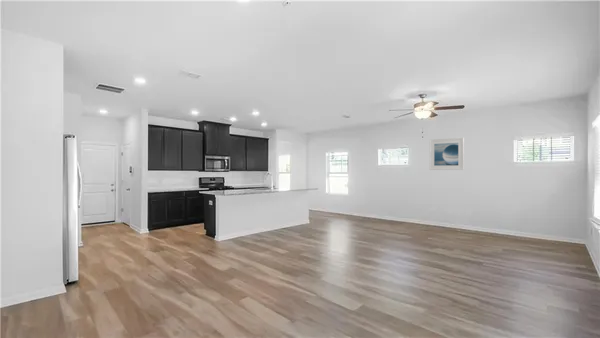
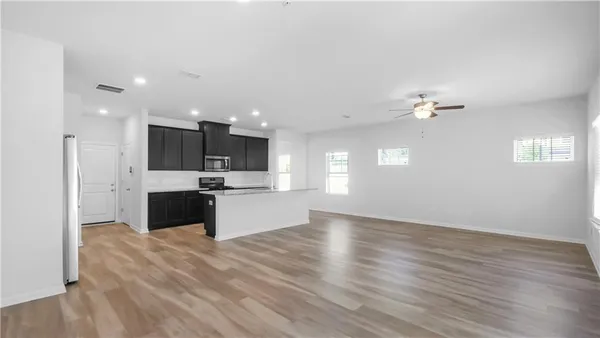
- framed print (446, 154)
